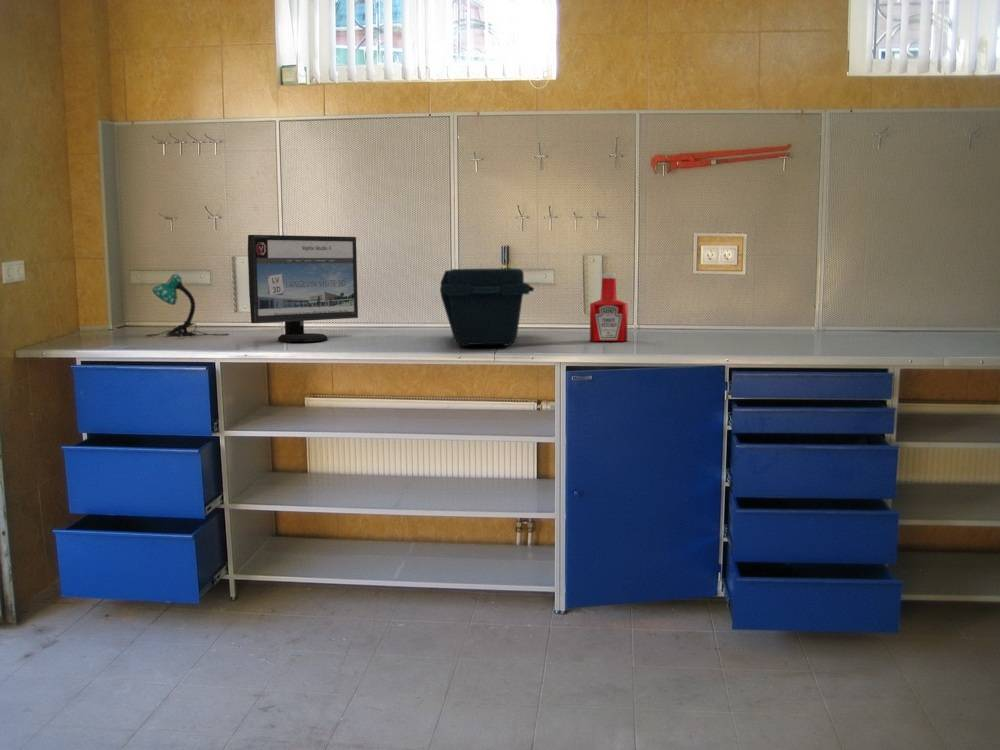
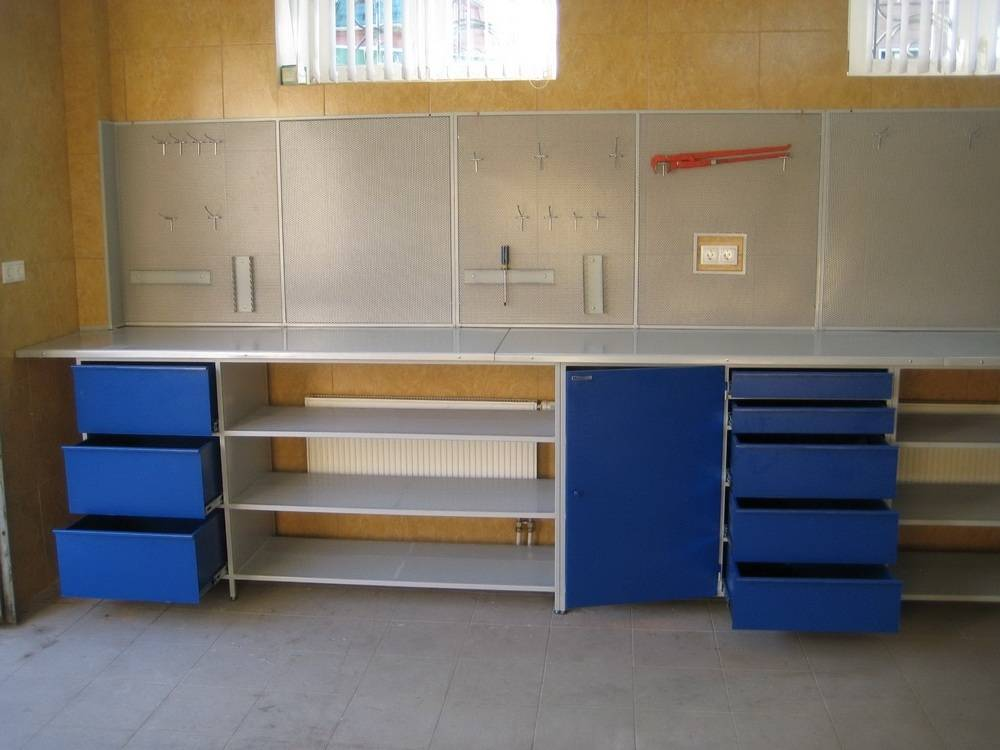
- toolbox (484, 305)
- computer monitor (300, 288)
- desk lamp (190, 302)
- soap bottle (608, 307)
